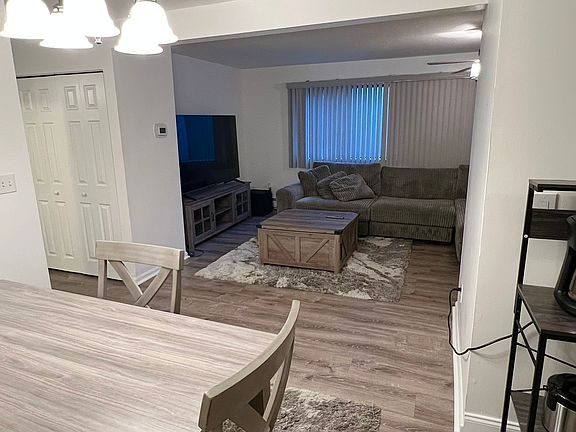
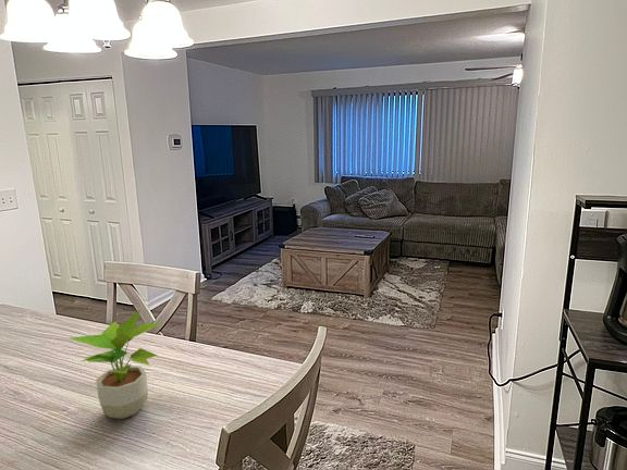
+ potted plant (121, 361)
